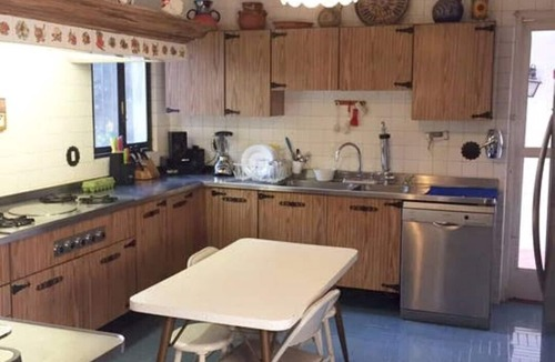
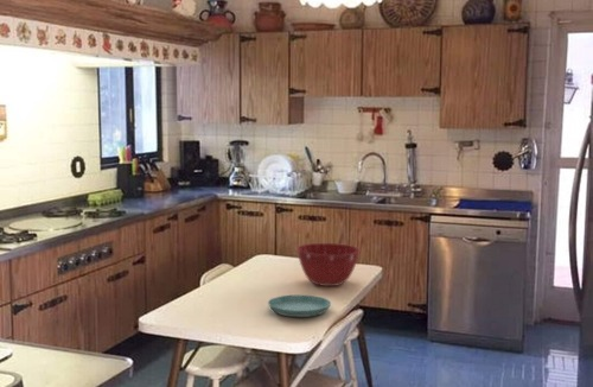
+ mixing bowl (327, 265)
+ saucer (299, 305)
